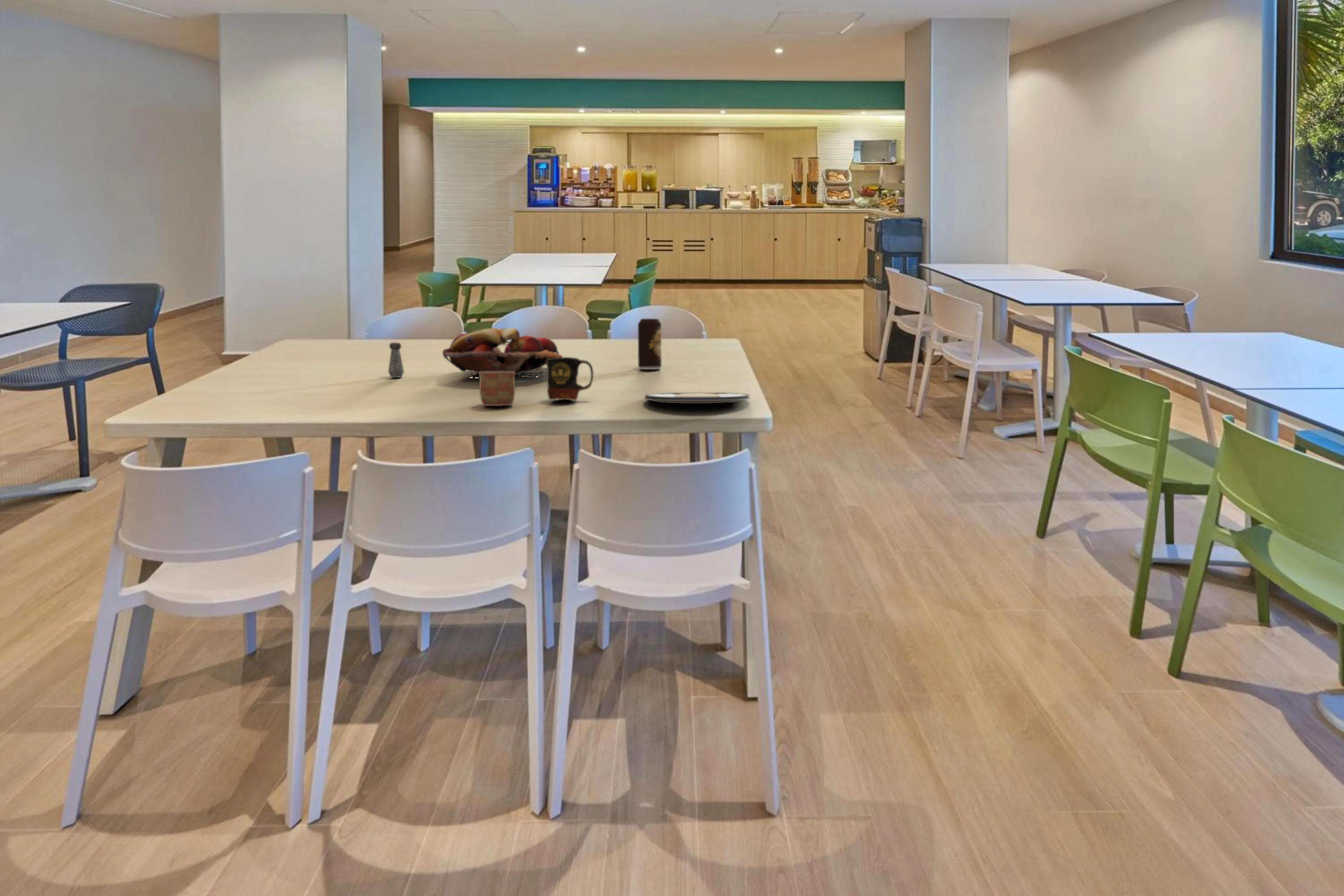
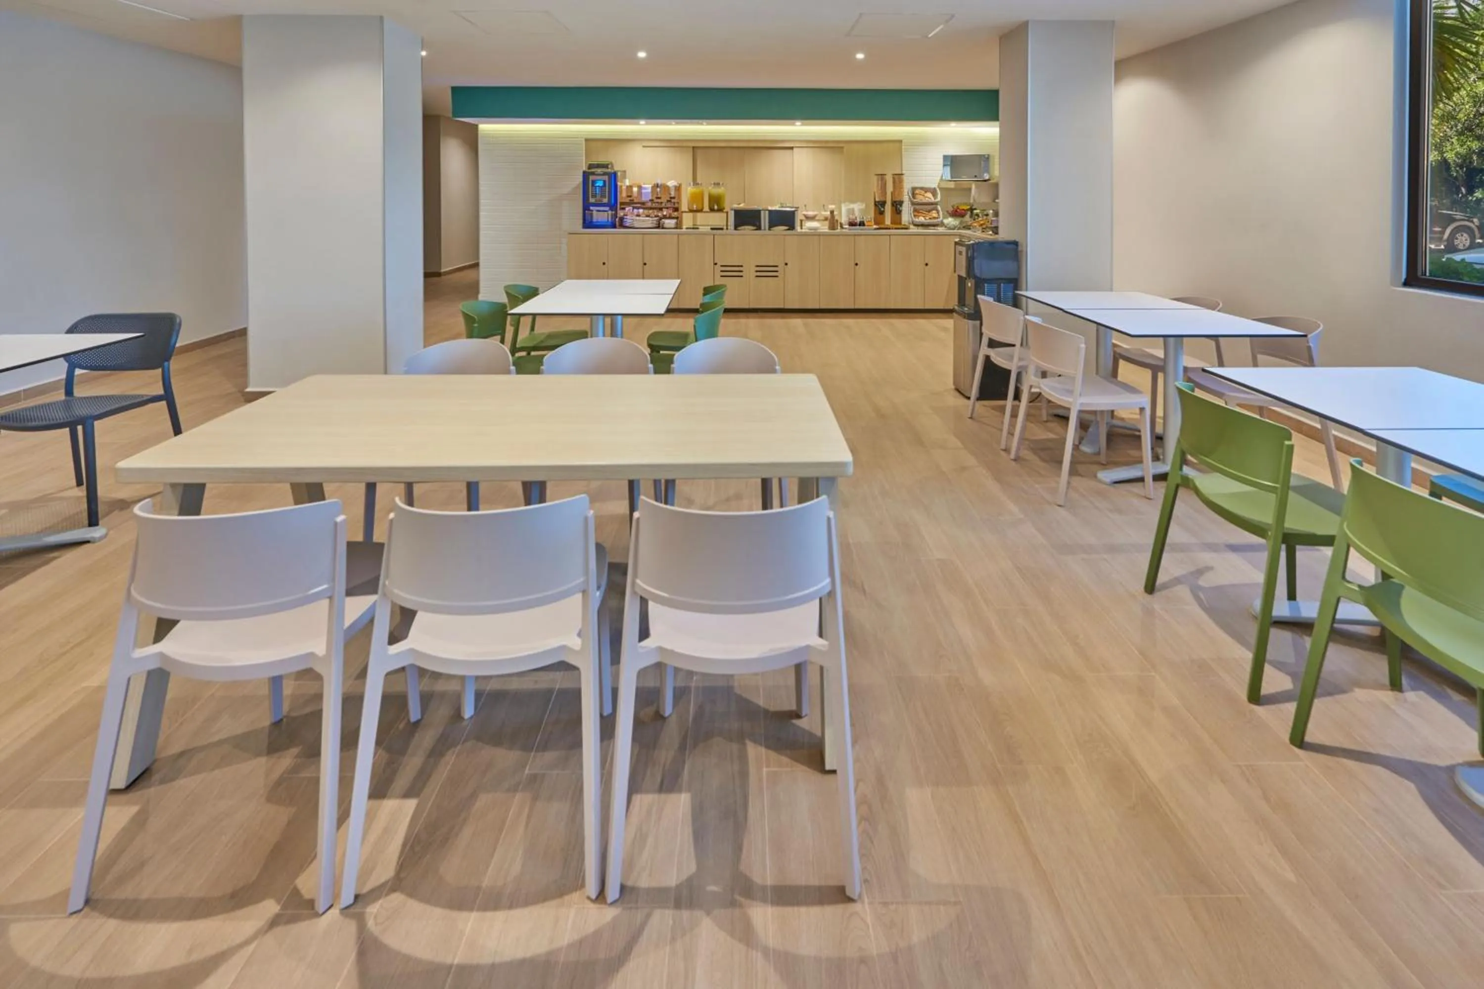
- mug (570, 379)
- plate (697, 398)
- beverage can (650, 344)
- fruit basket (503, 353)
- salt shaker (396, 360)
- mug (497, 388)
